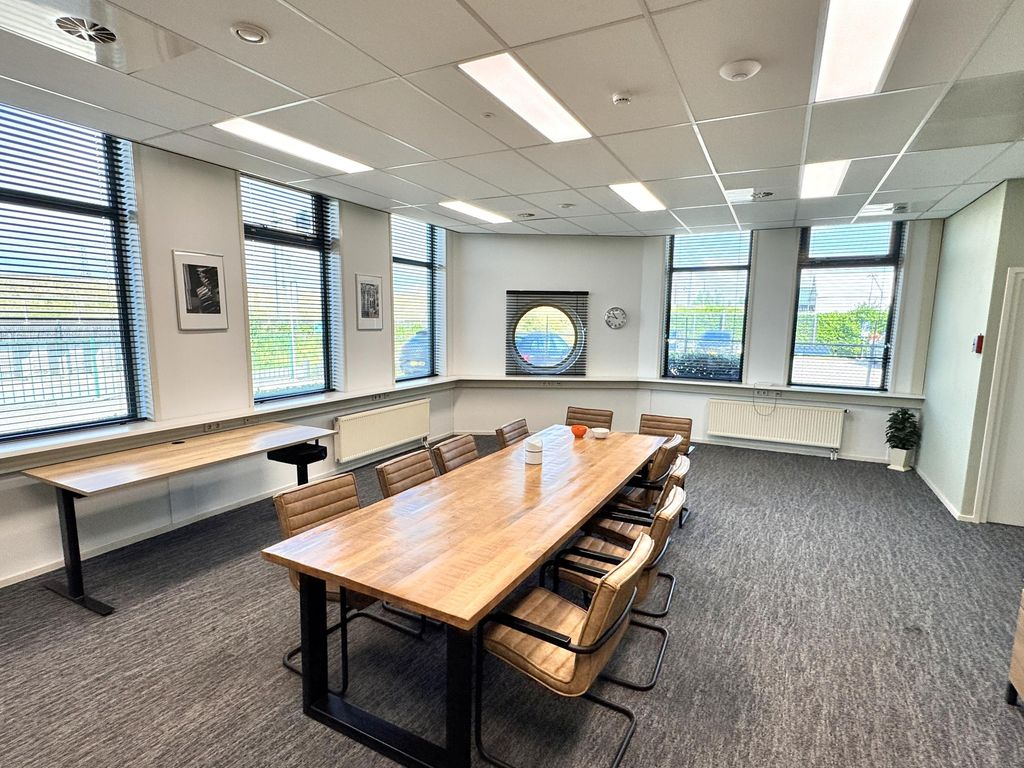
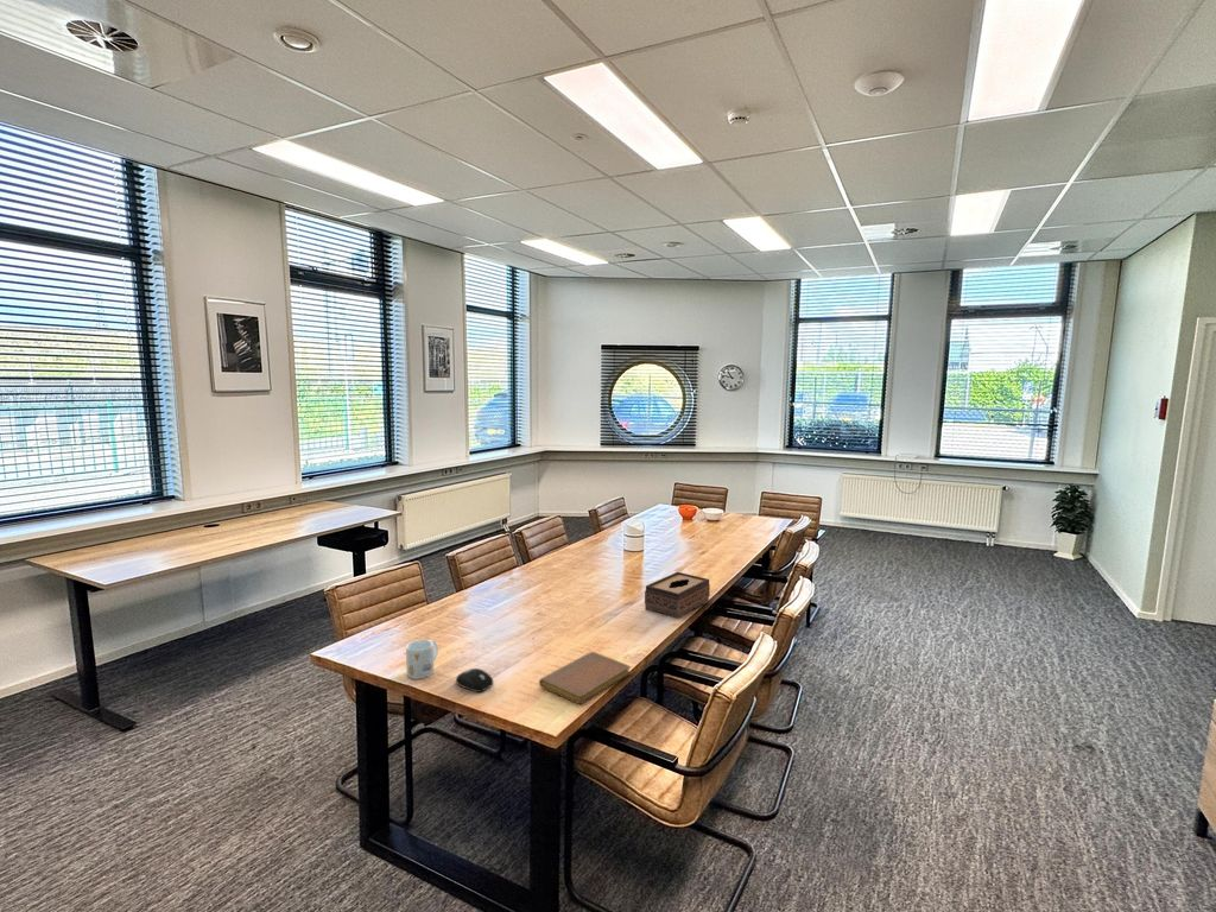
+ tissue box (677, 594)
+ notebook (585, 676)
+ mug (424, 656)
+ computer mouse (473, 678)
